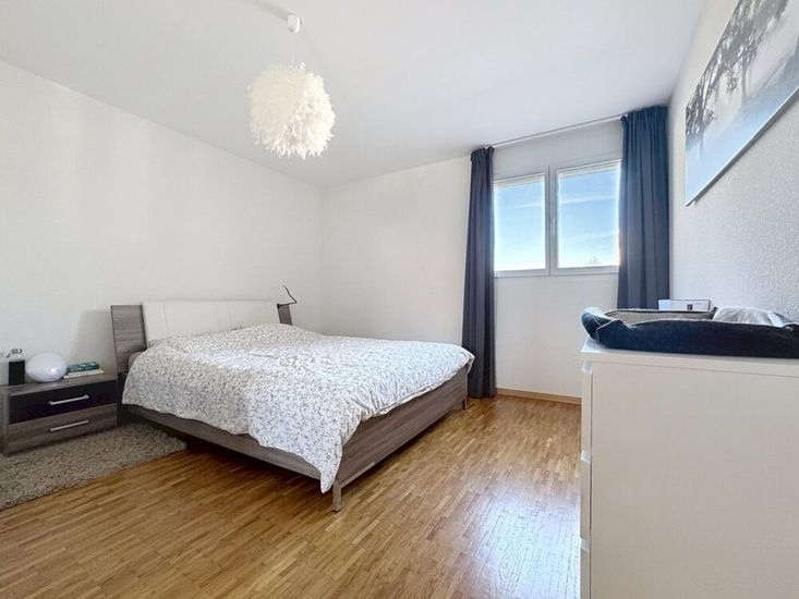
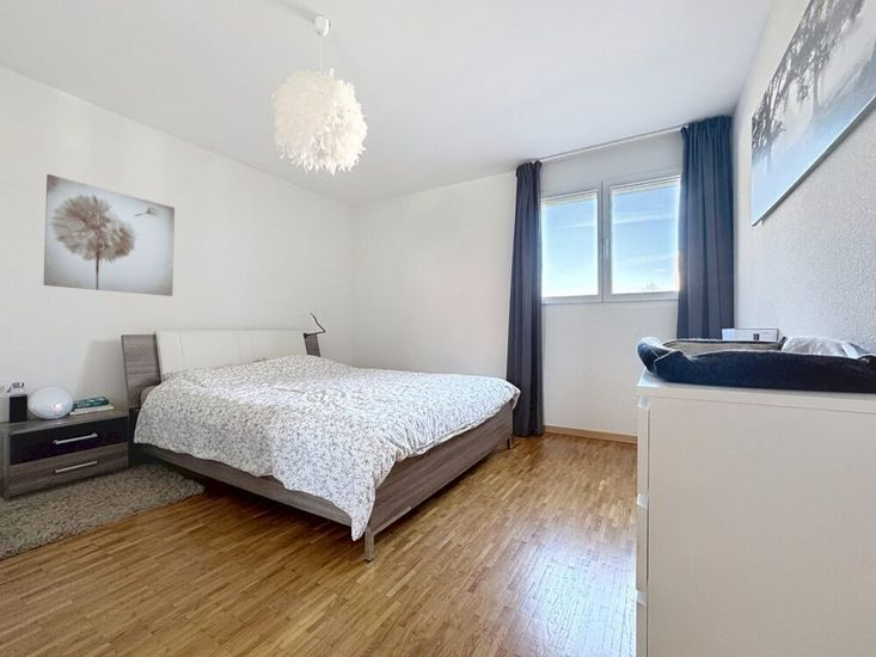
+ wall art (116, 241)
